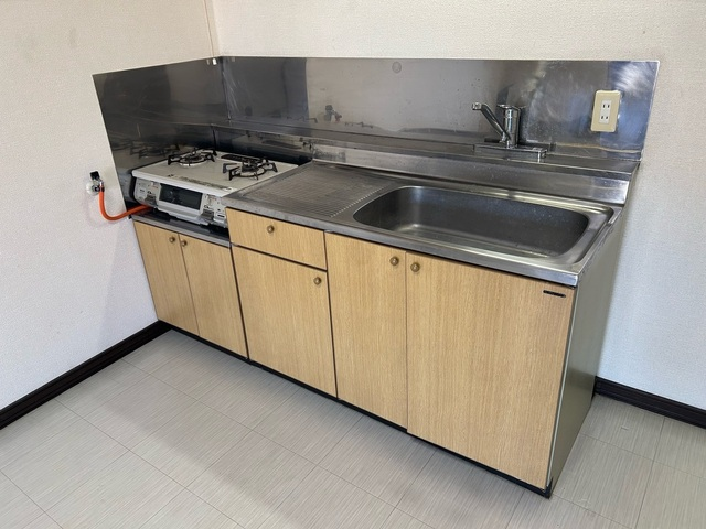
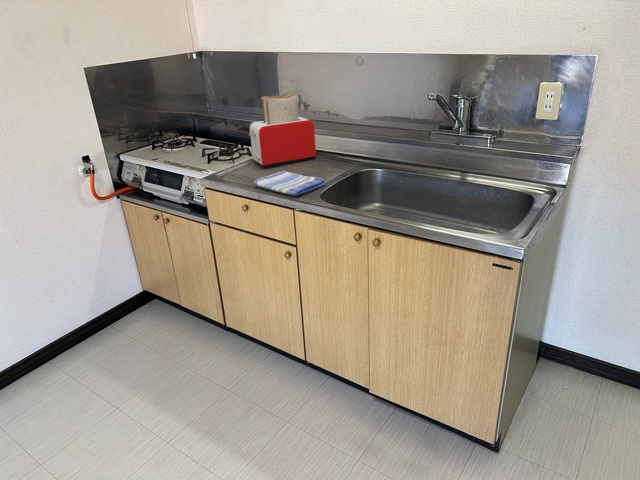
+ dish towel (289, 182)
+ toaster (279, 129)
